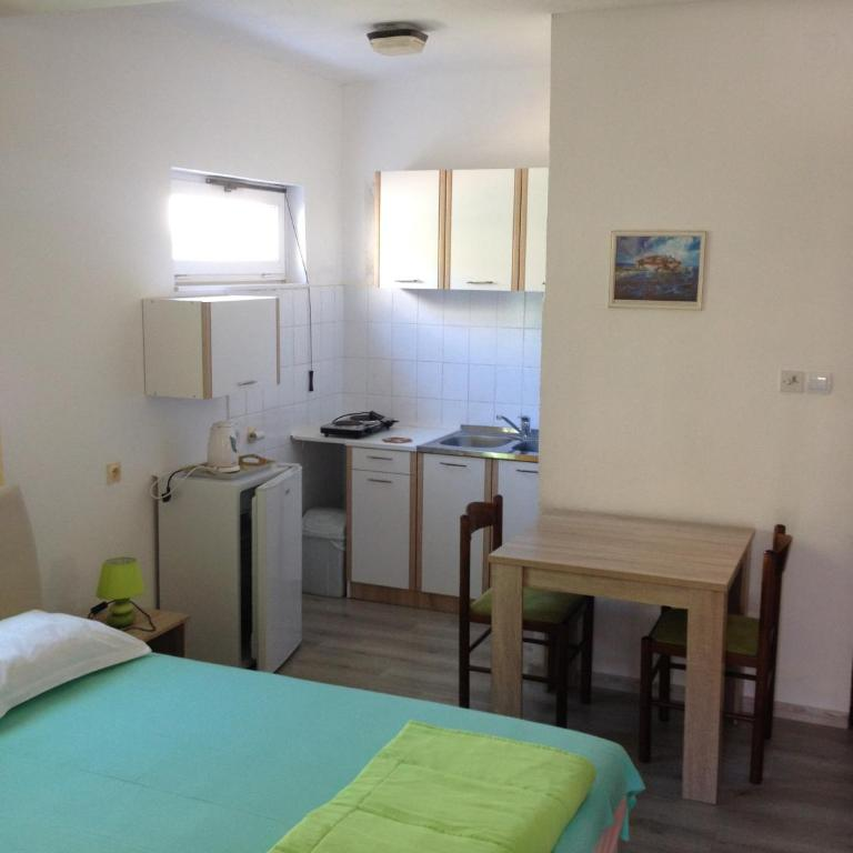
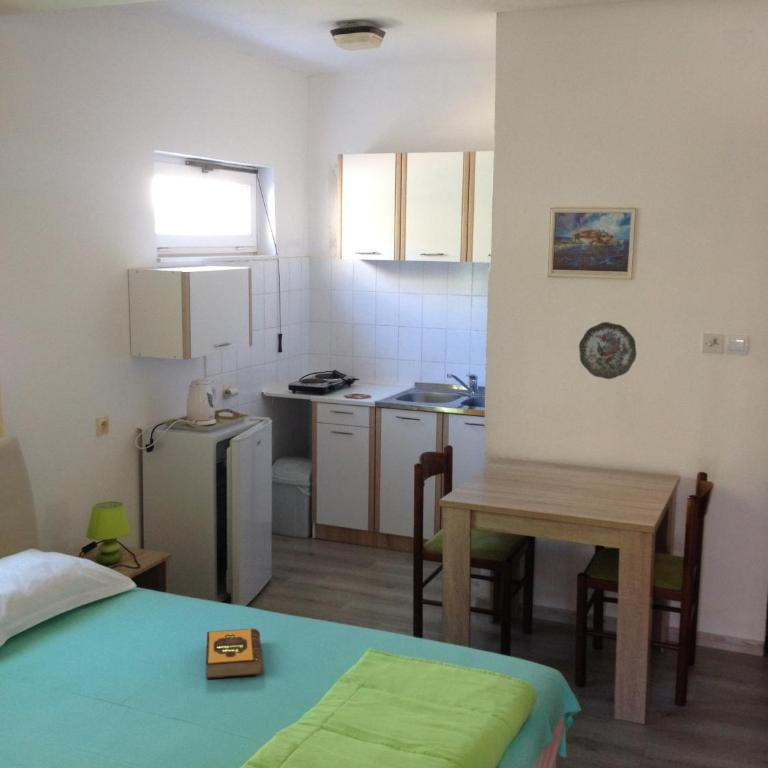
+ decorative plate (607, 350)
+ hardback book (234, 652)
